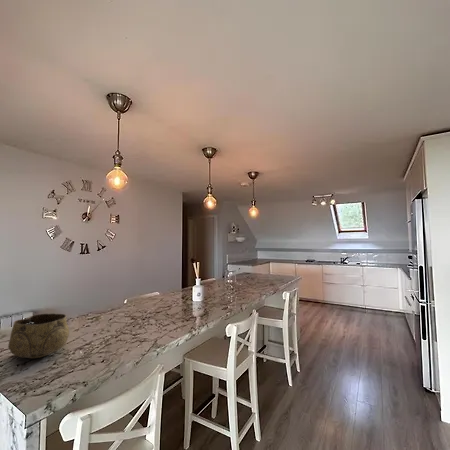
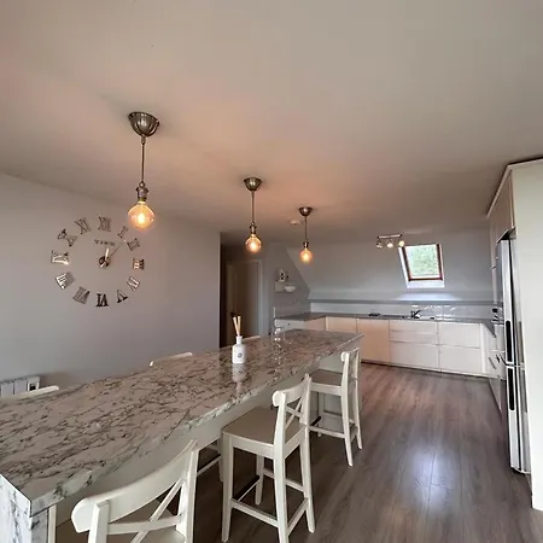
- decorative bowl (41, 335)
